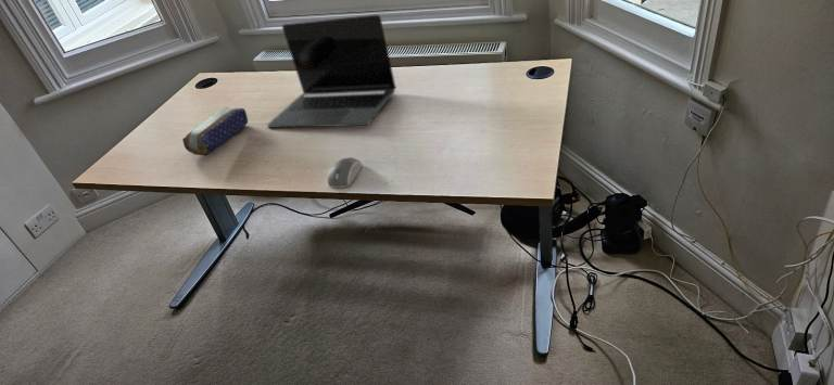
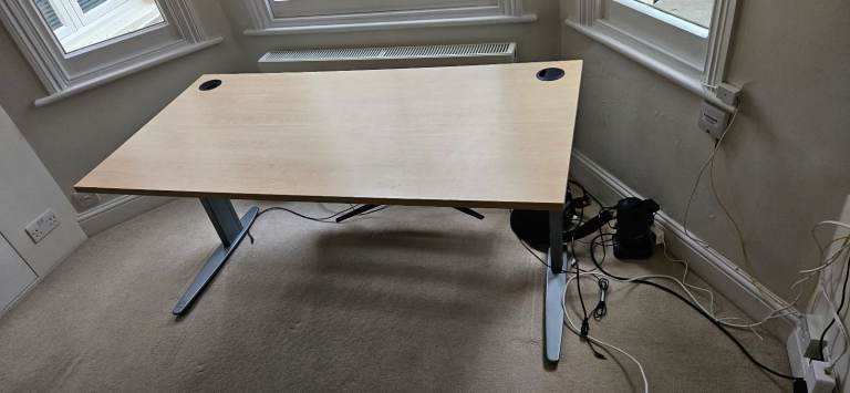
- pencil case (216, 129)
- computer mouse (344, 168)
- laptop (323, 73)
